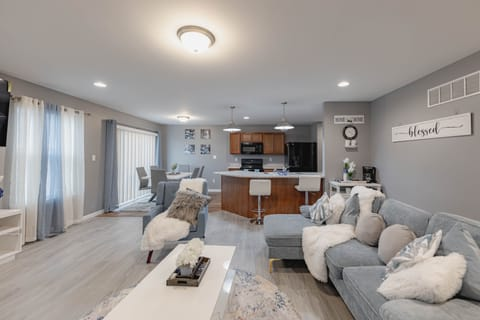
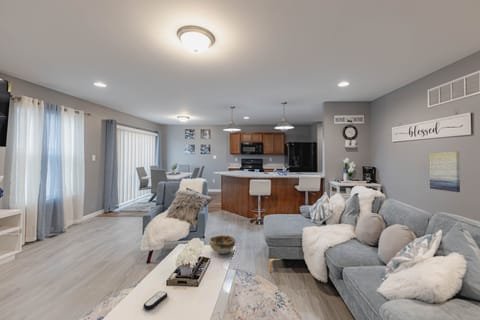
+ decorative bowl (222, 245)
+ remote control (155, 299)
+ wall art (443, 171)
